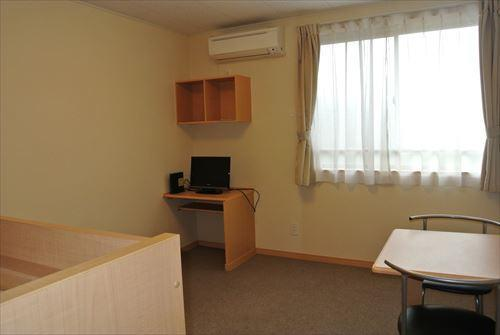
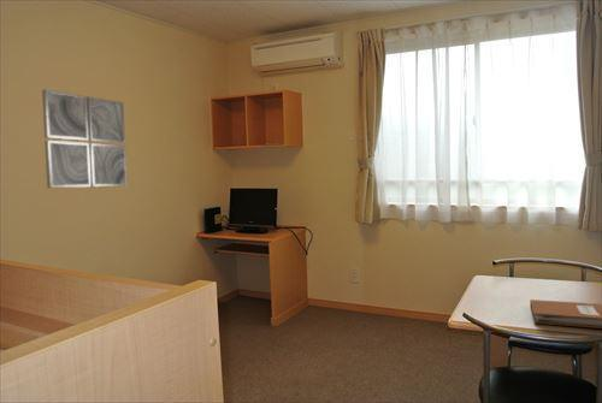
+ wall art (88, 140)
+ notebook (569, 312)
